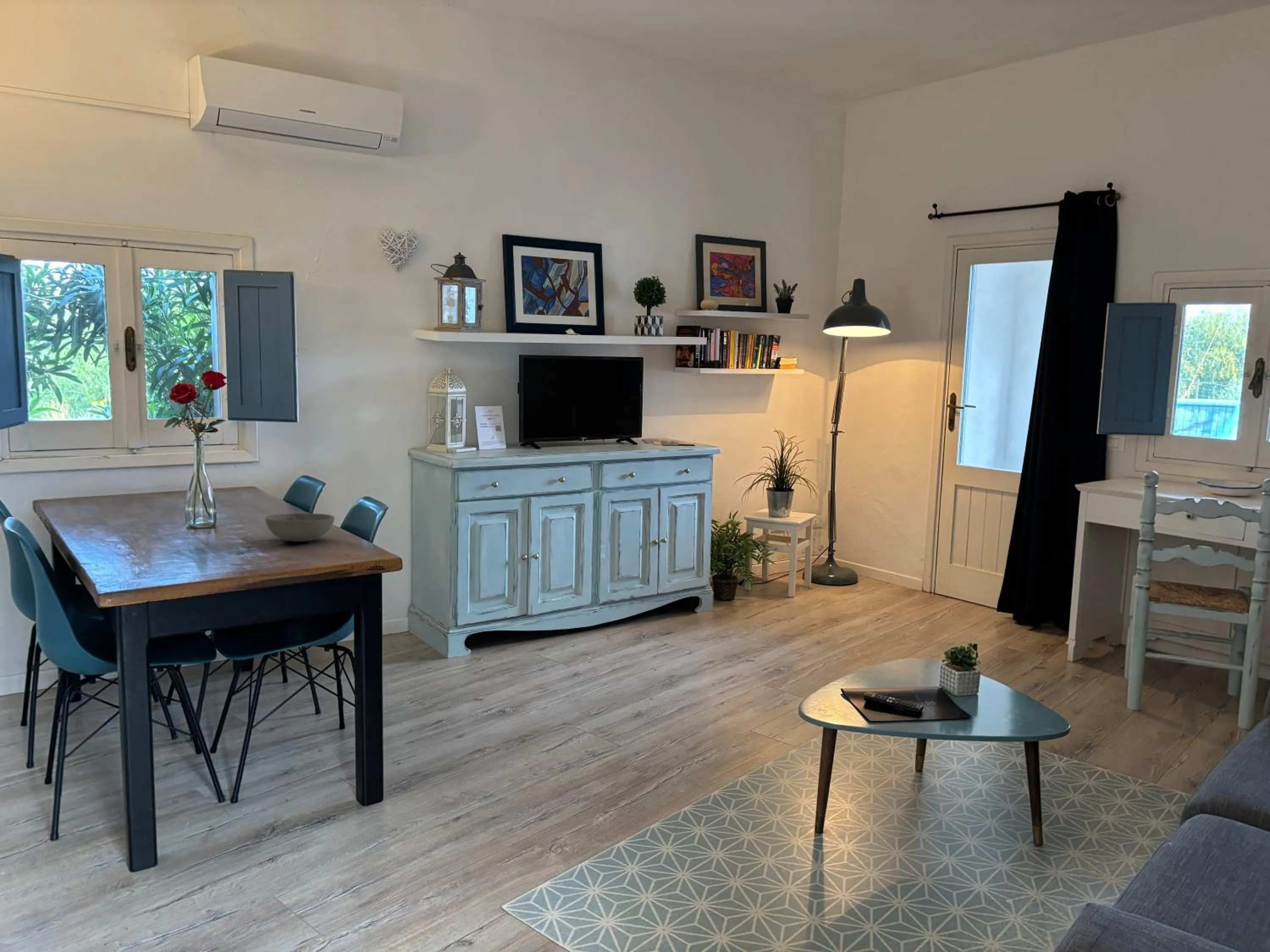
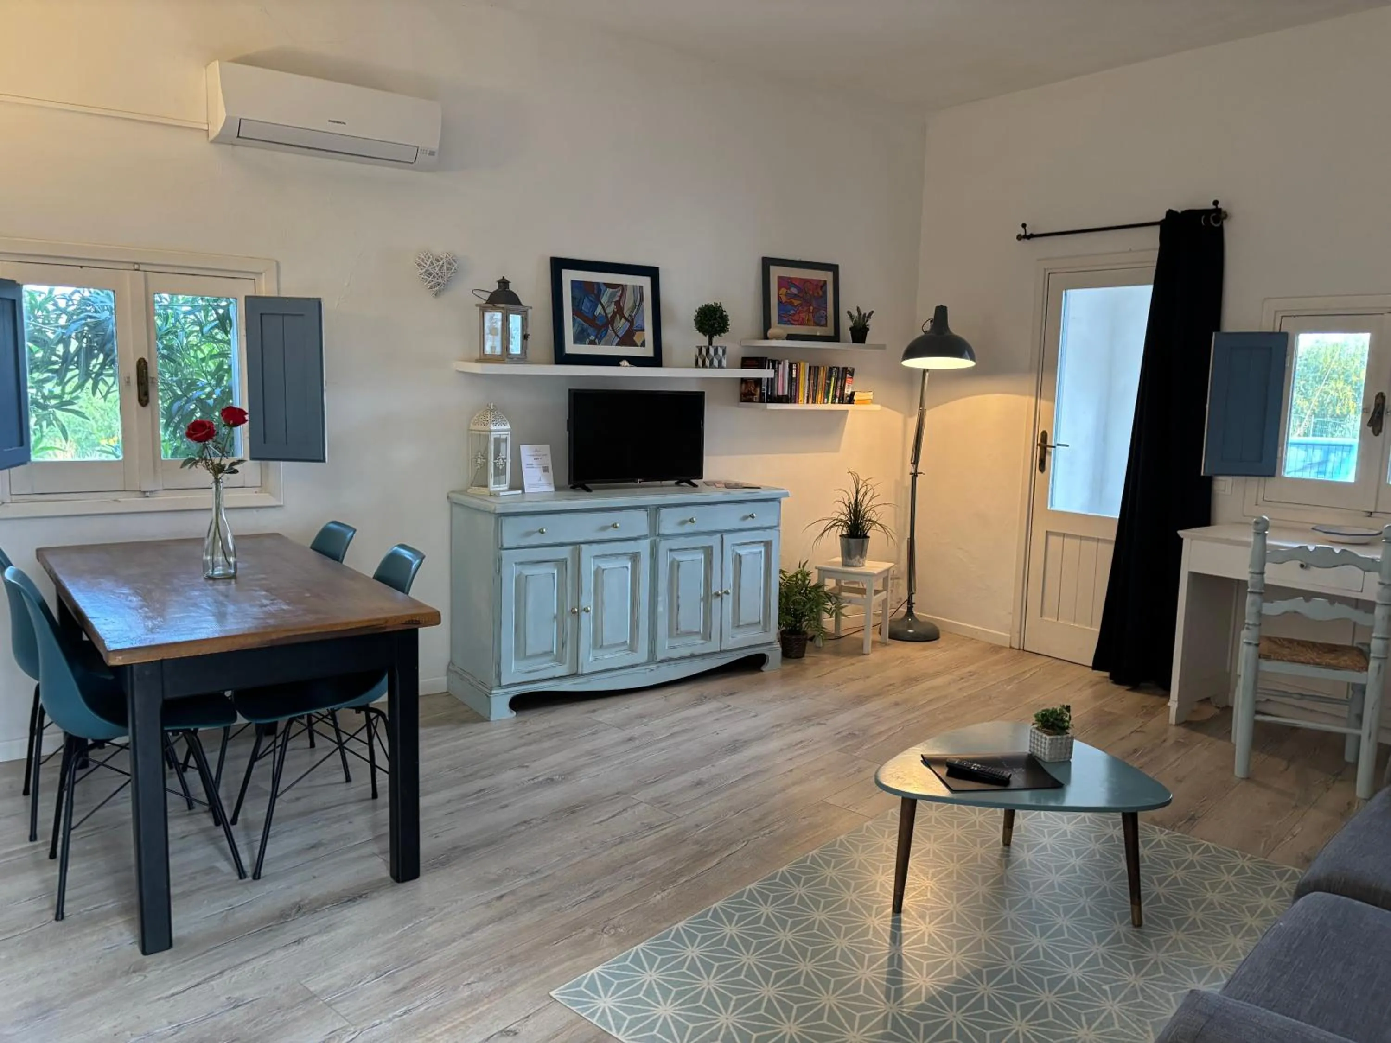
- bowl (300, 528)
